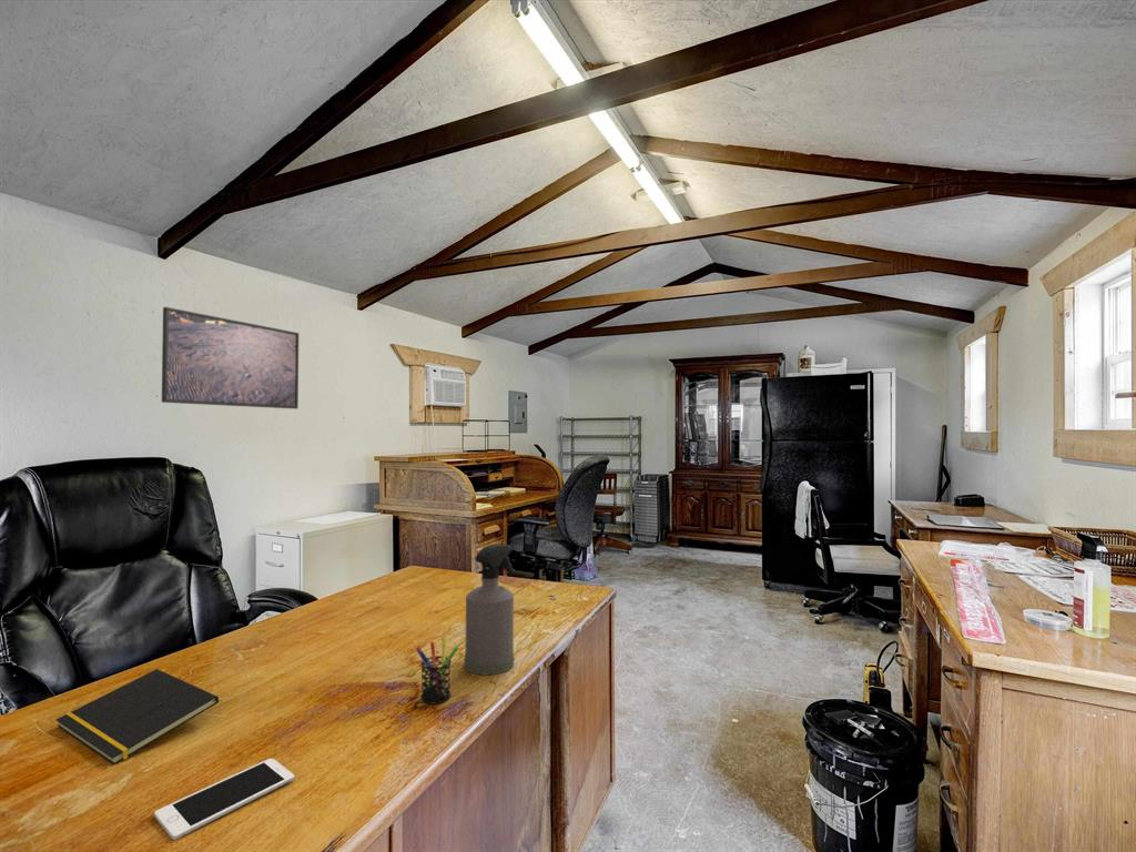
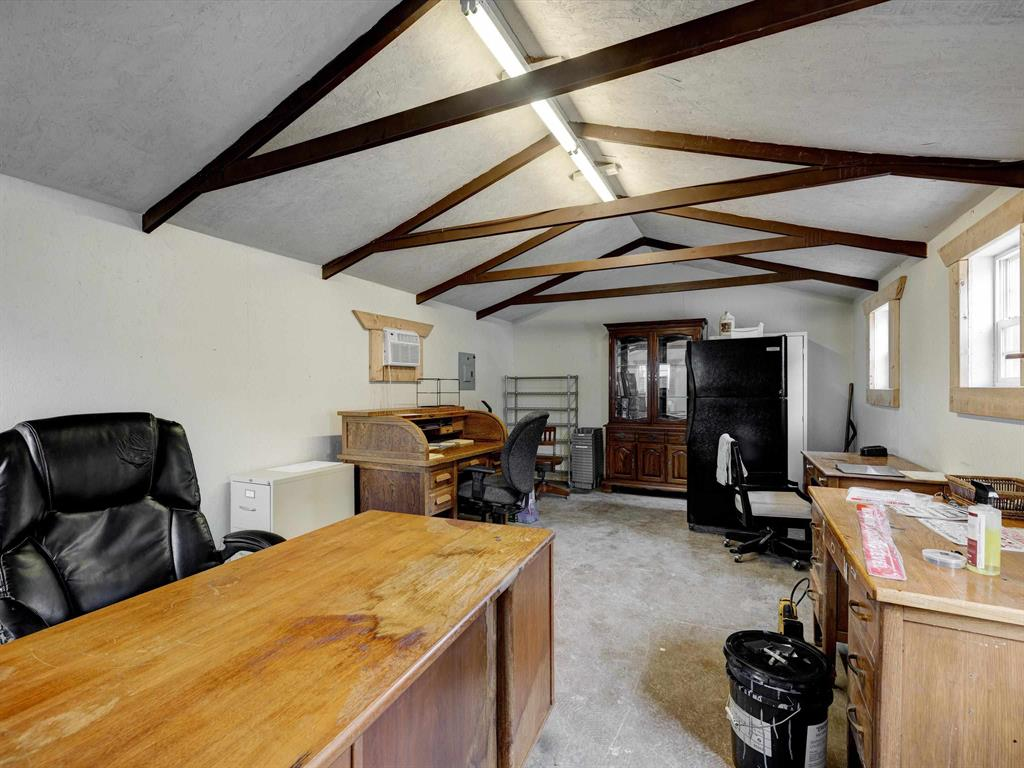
- pen holder (438, 667)
- cell phone (227, 794)
- spray bottle (491, 604)
- notepad (138, 710)
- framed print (237, 363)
